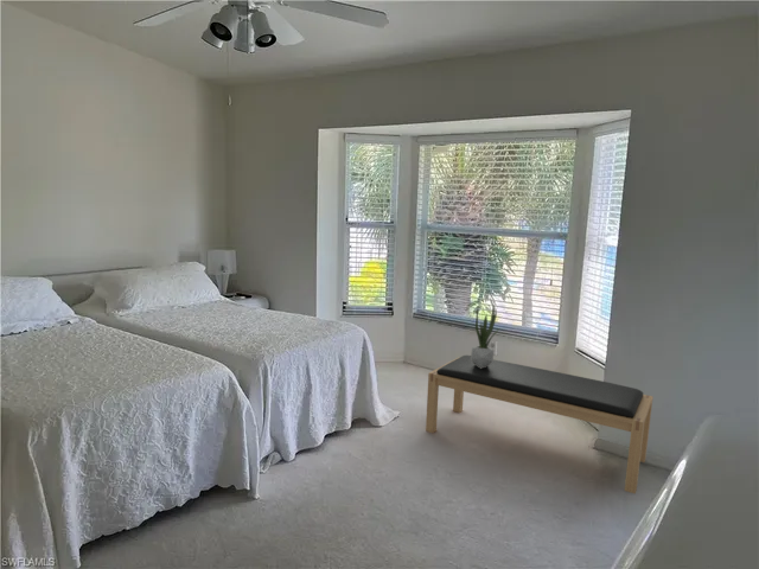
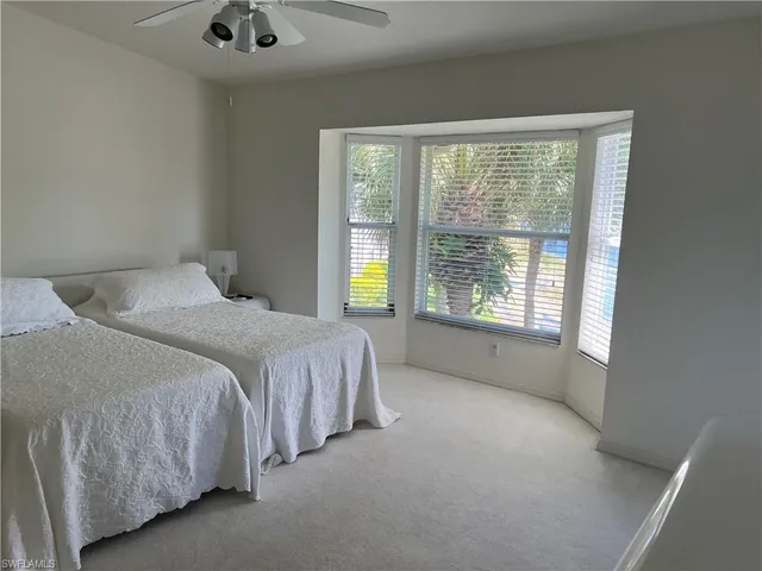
- bench (534, 408)
- potted plant (485, 334)
